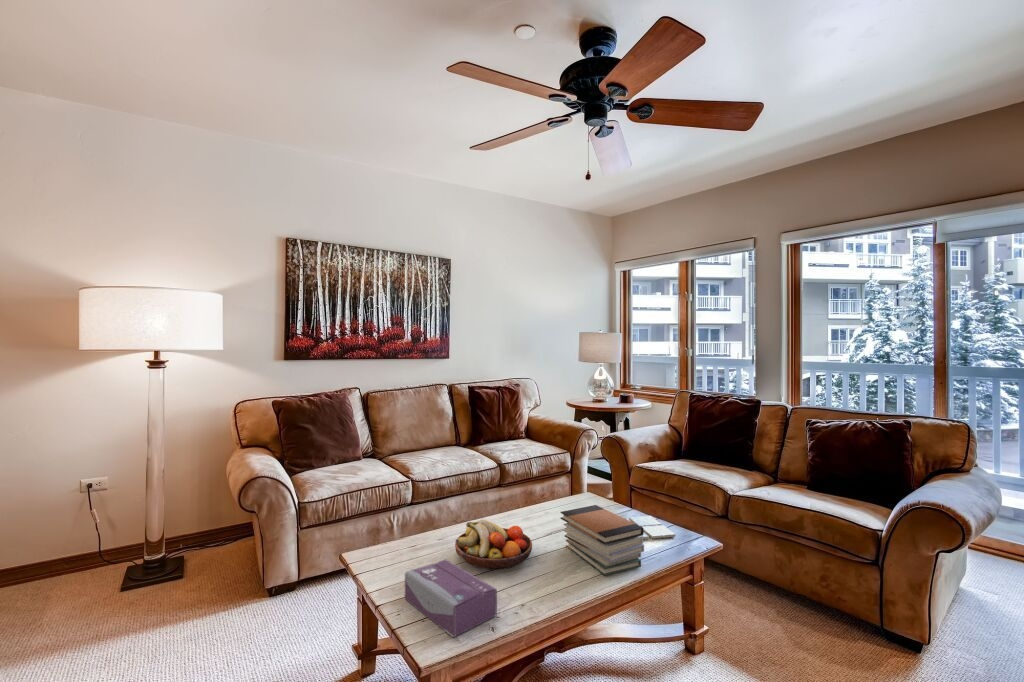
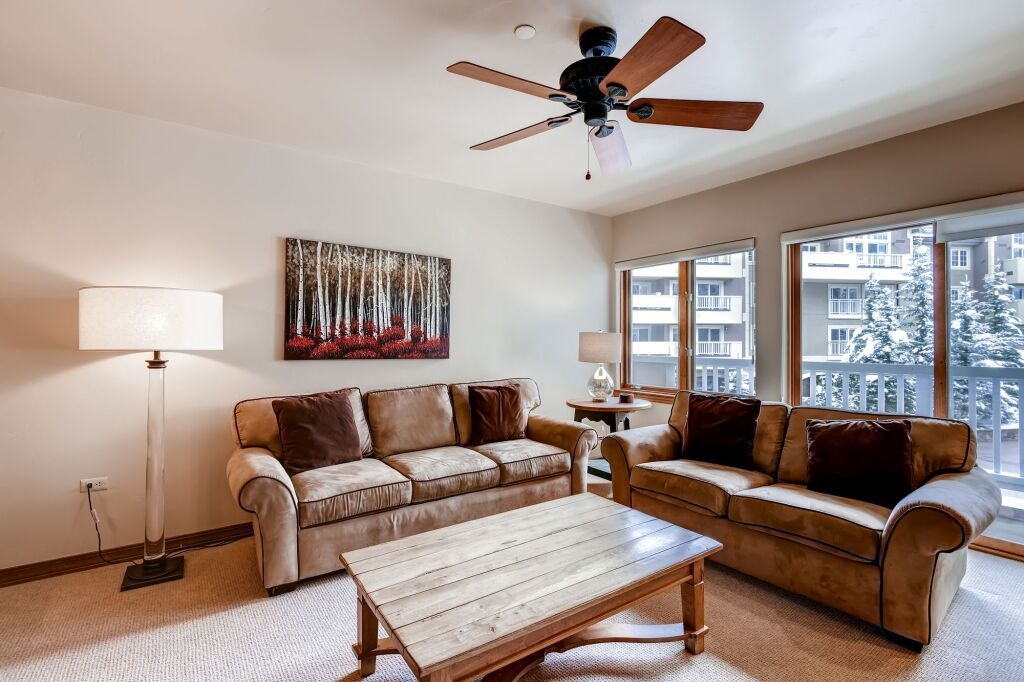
- fruit bowl (493, 539)
- tissue box (449, 593)
- book stack (601, 538)
- drink coaster (639, 525)
